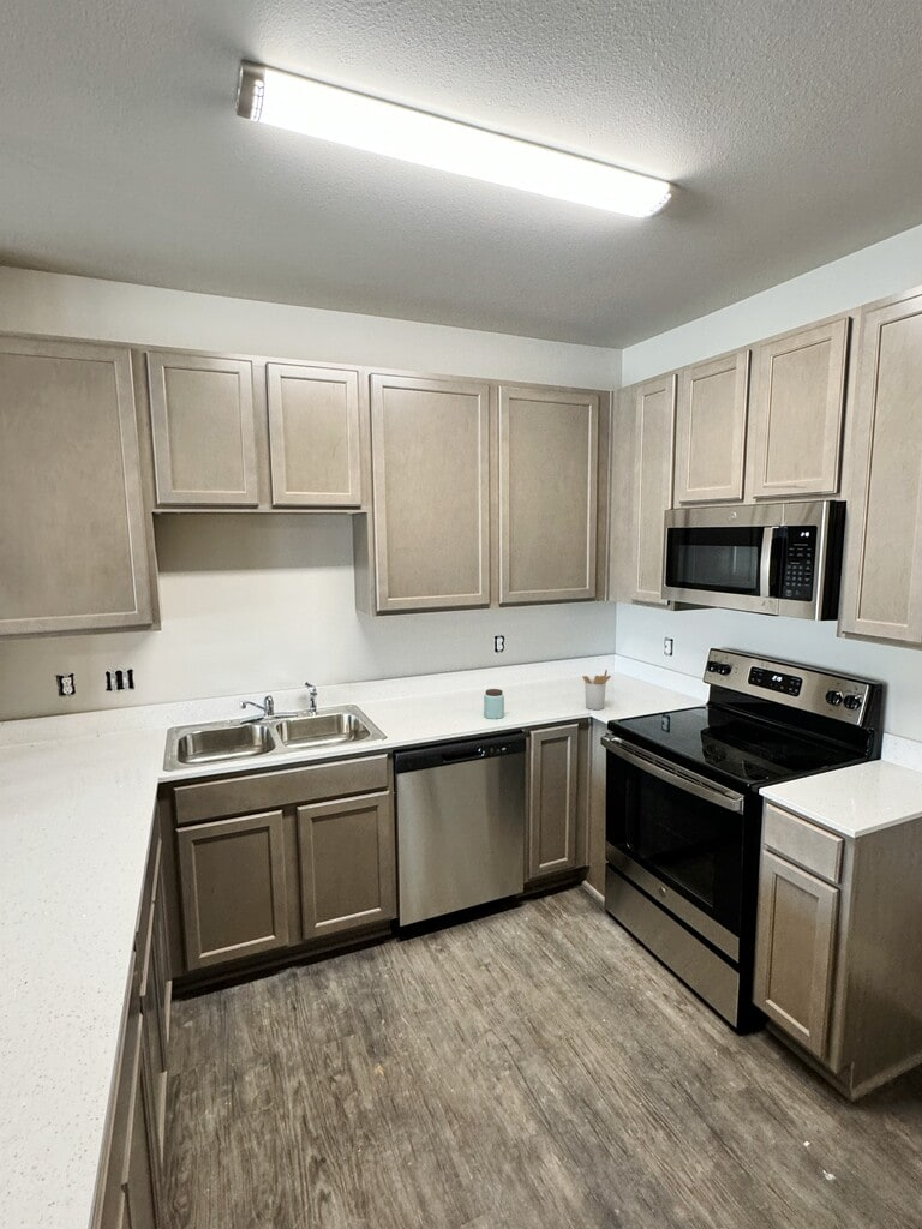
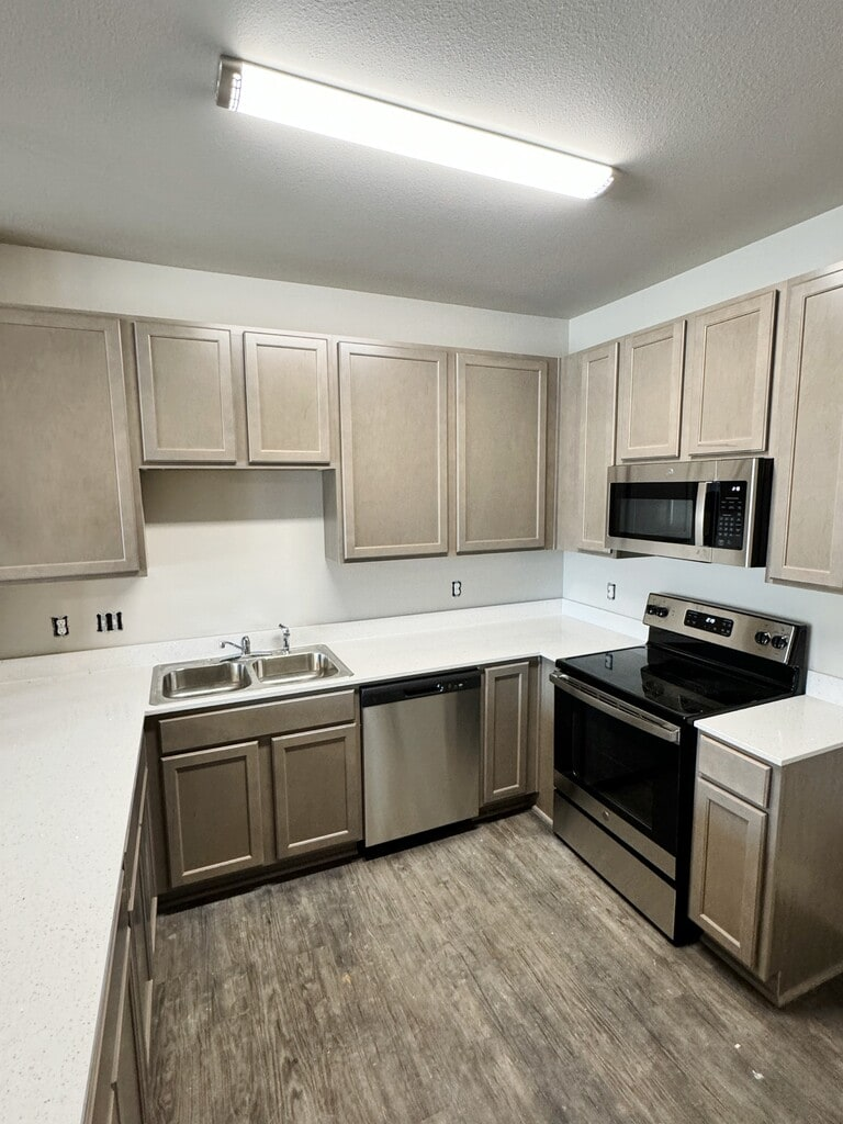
- peanut butter (493, 703)
- utensil holder (597, 689)
